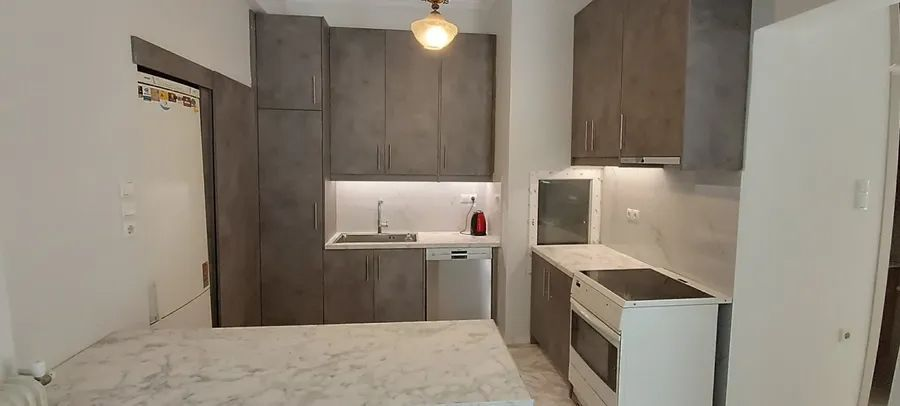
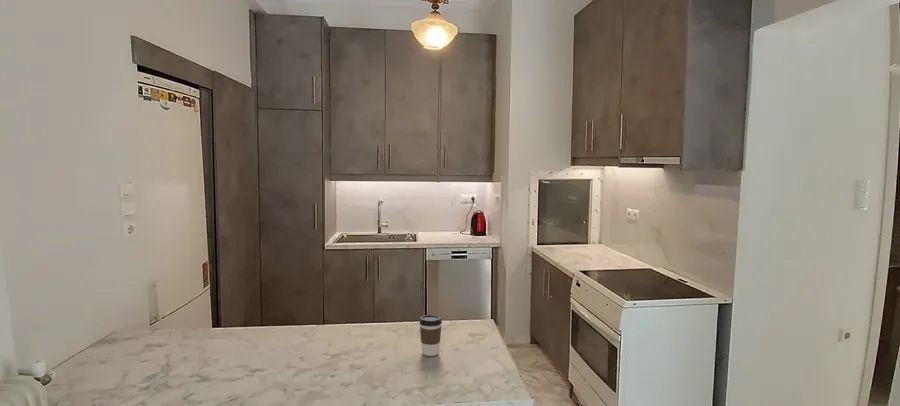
+ coffee cup (430, 335)
